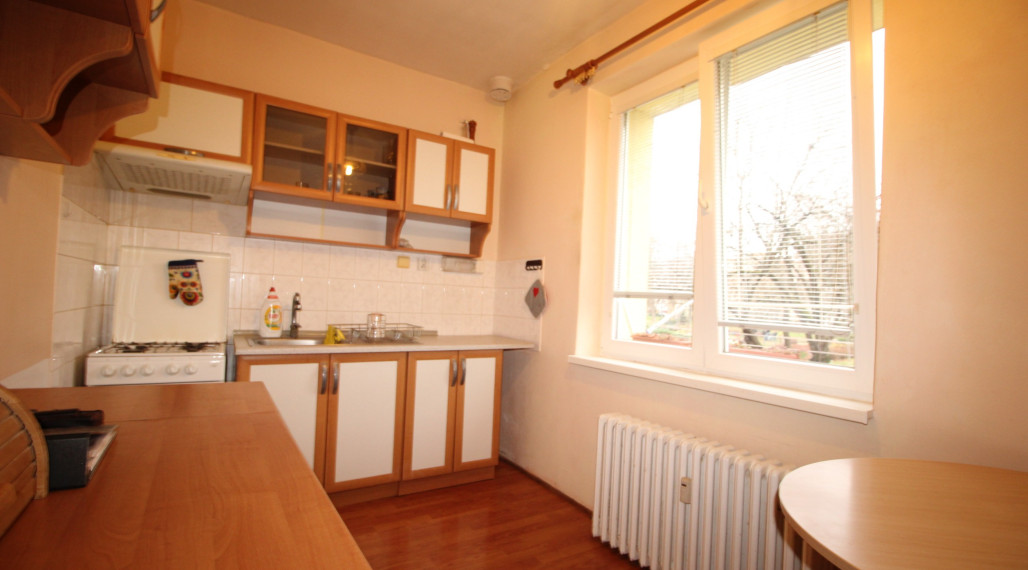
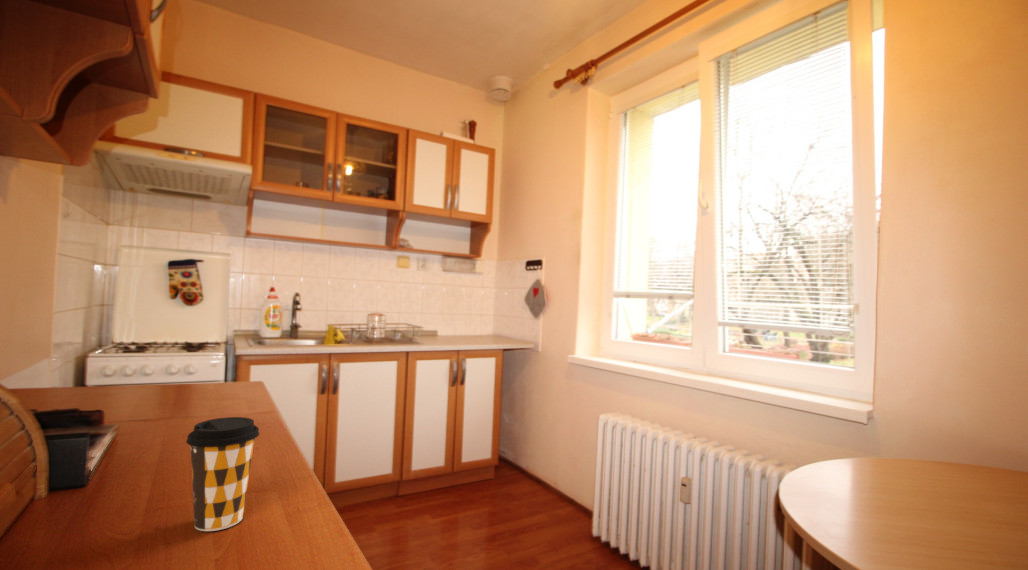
+ coffee cup (222, 472)
